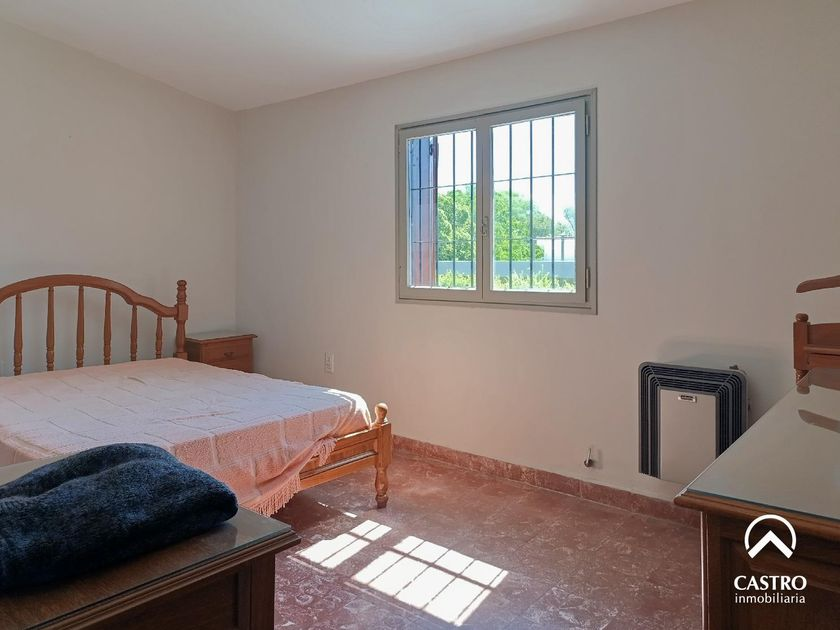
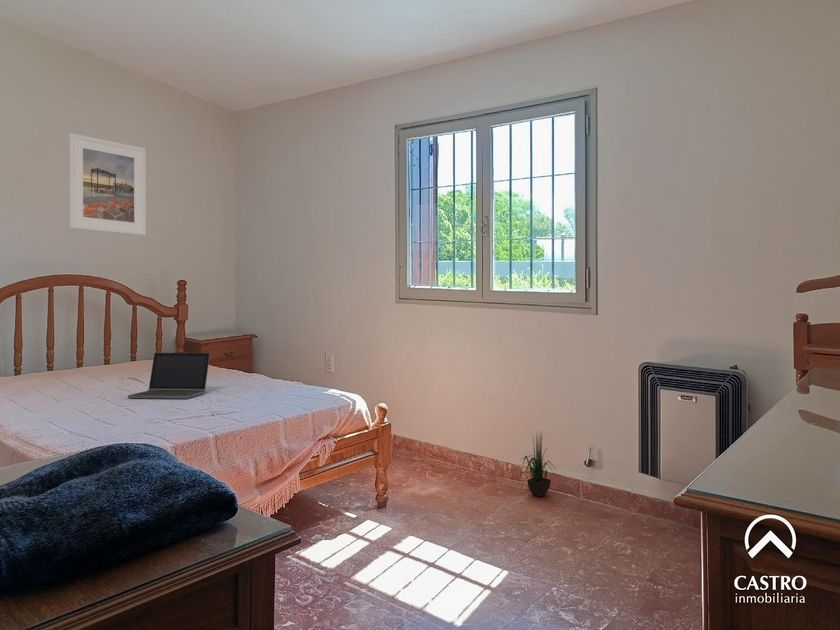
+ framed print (108, 186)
+ laptop computer (170, 374)
+ potted plant (536, 458)
